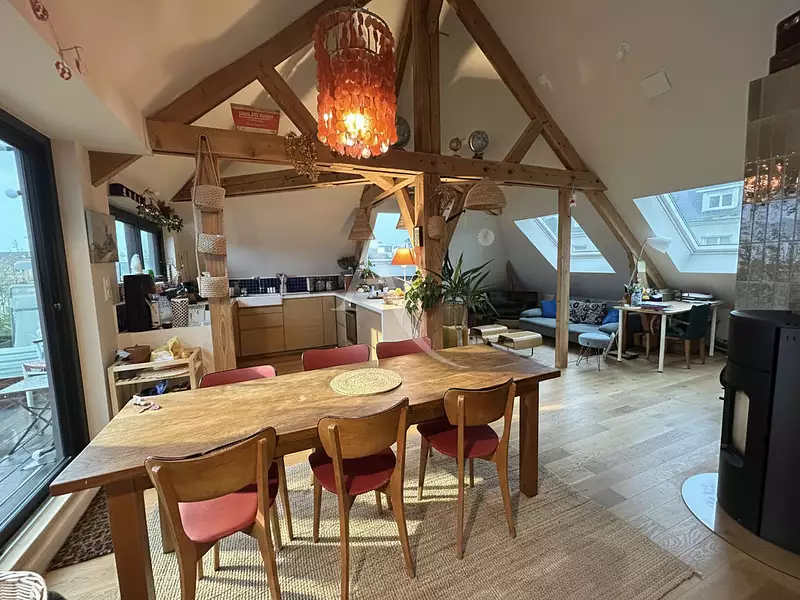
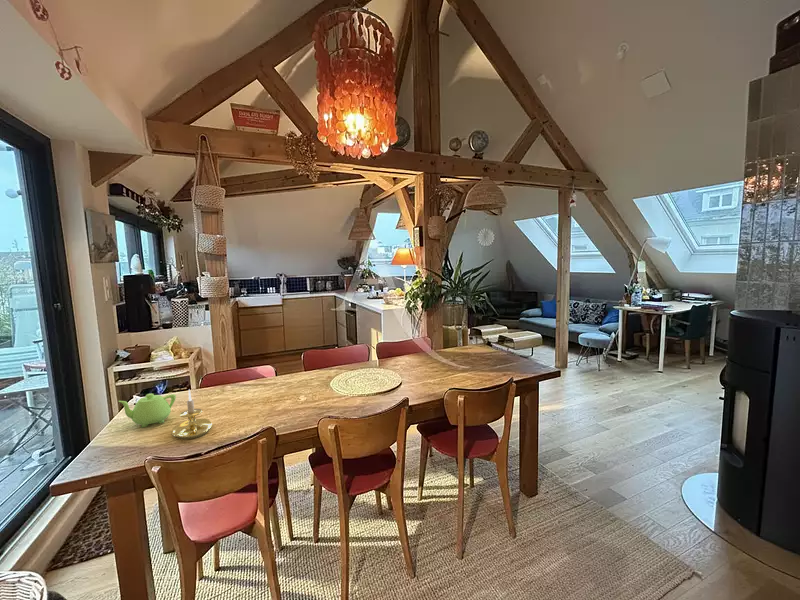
+ teapot (149, 408)
+ candle holder (191, 411)
